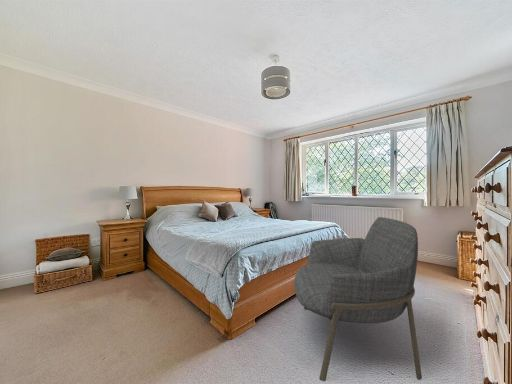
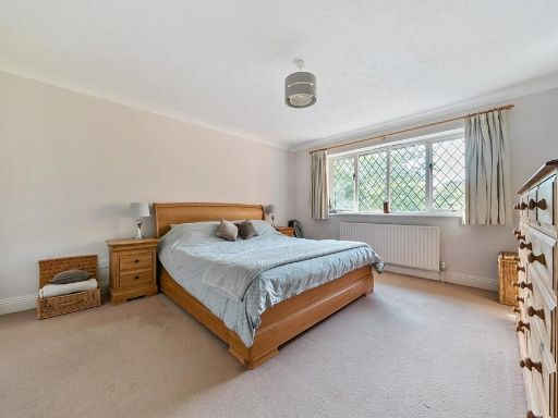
- armchair (348, 279)
